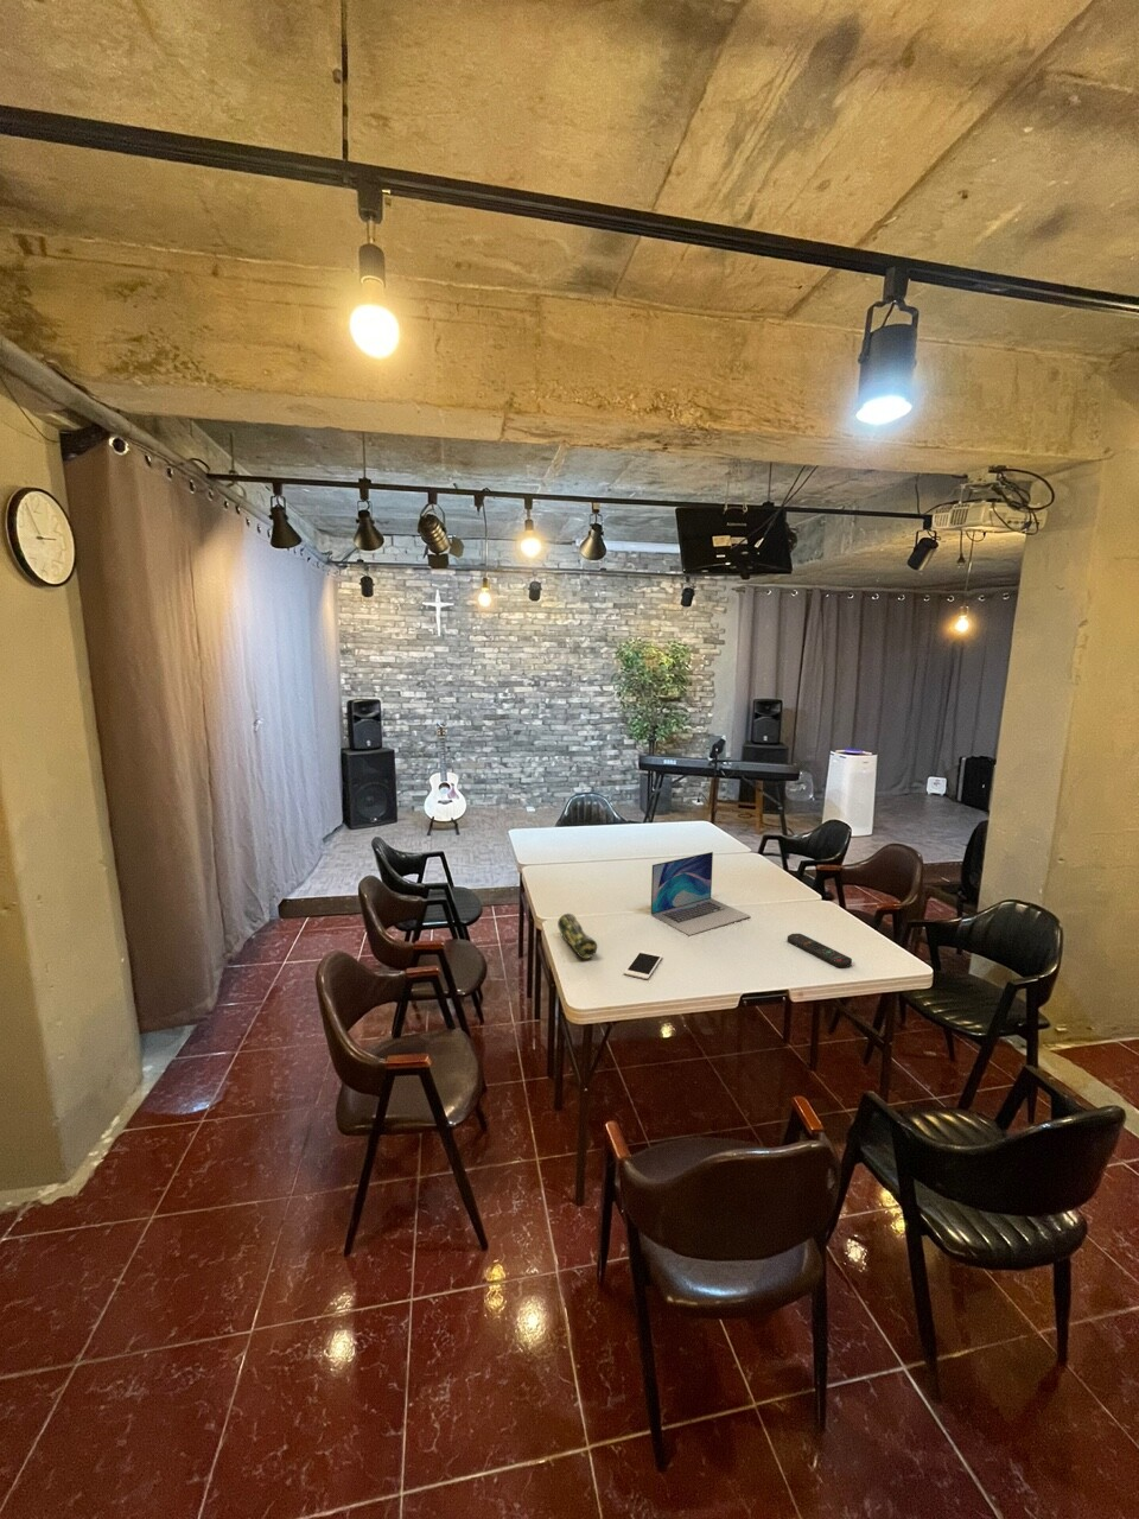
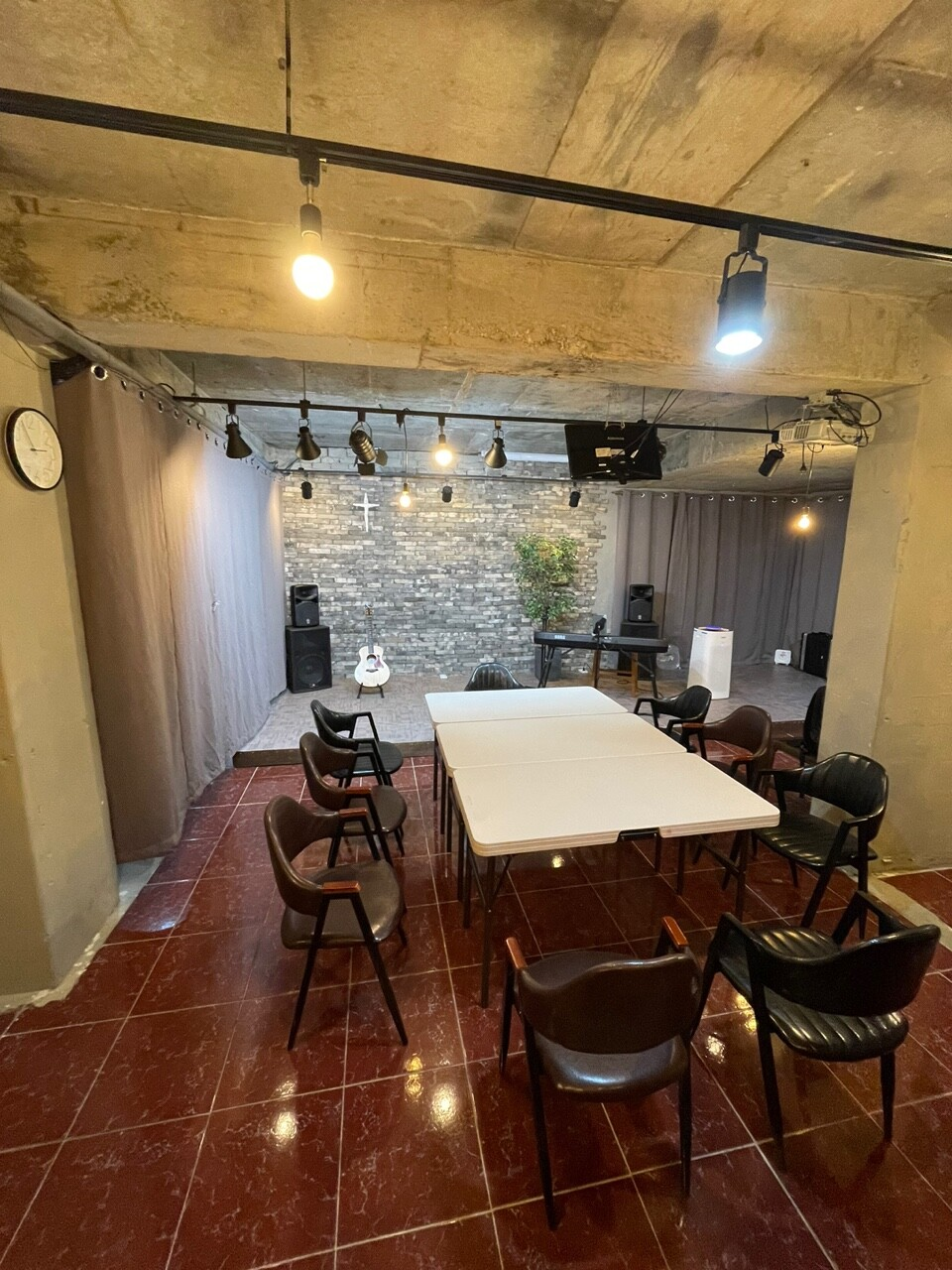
- remote control (817, 948)
- laptop (701, 890)
- pencil case (577, 937)
- cell phone (642, 964)
